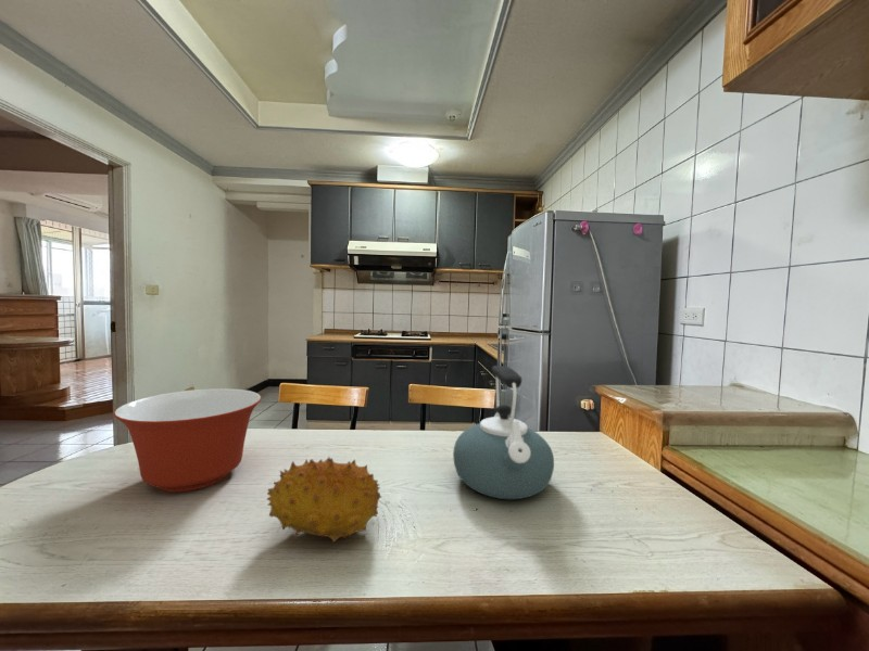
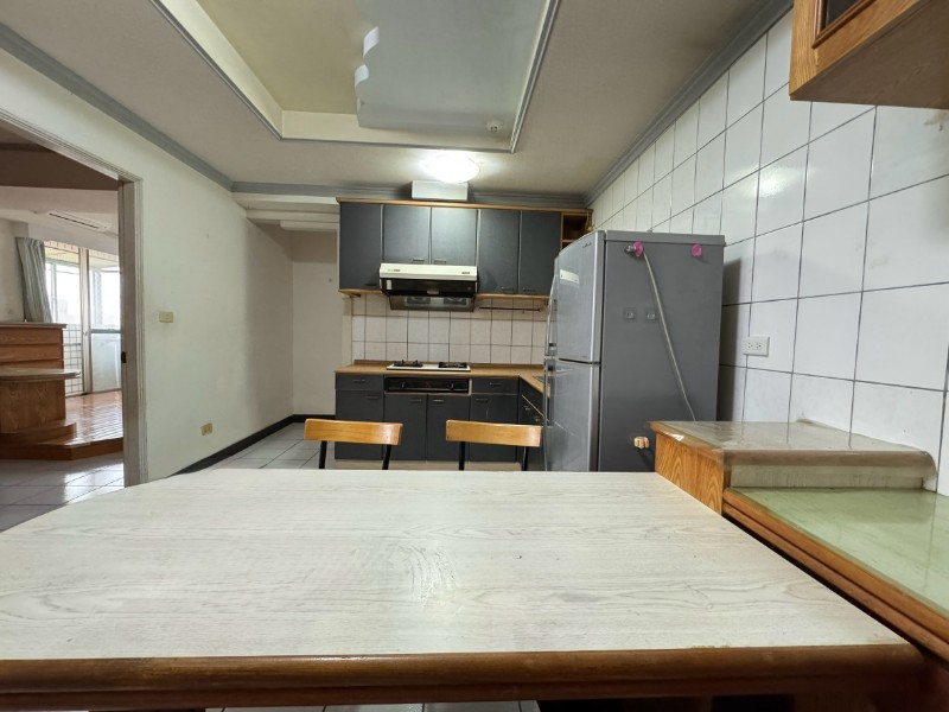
- mixing bowl (194, 439)
- kettle (505, 429)
- fruit (324, 495)
